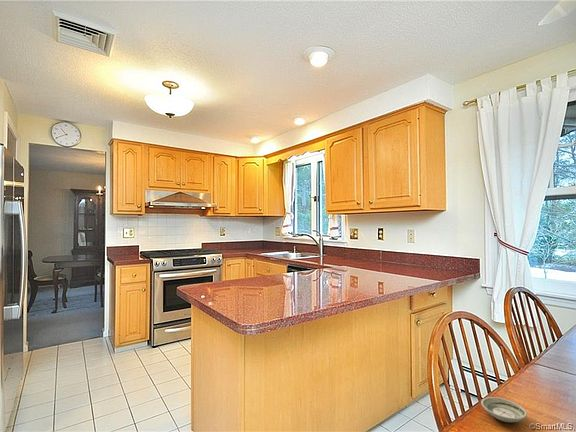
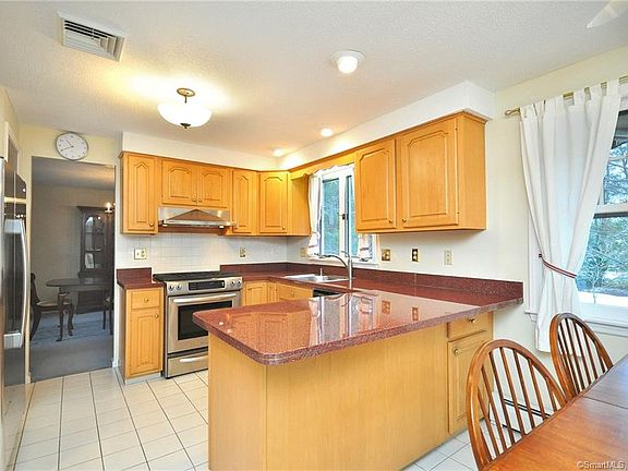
- saucer (503, 411)
